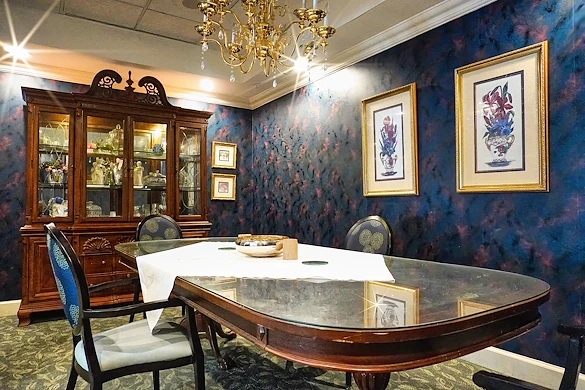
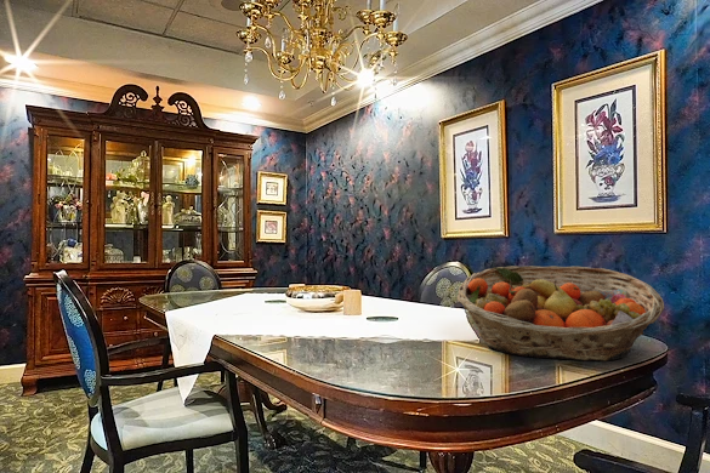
+ fruit basket (552, 307)
